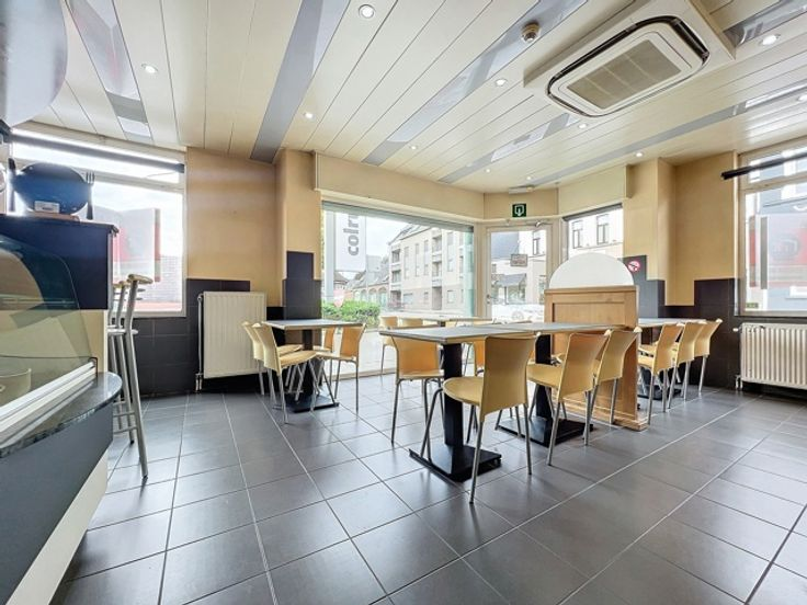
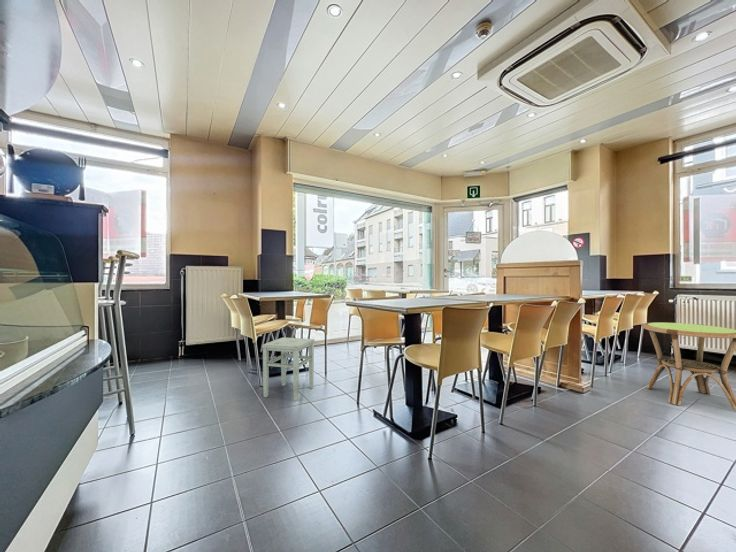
+ stool (289, 367)
+ side table (689, 362)
